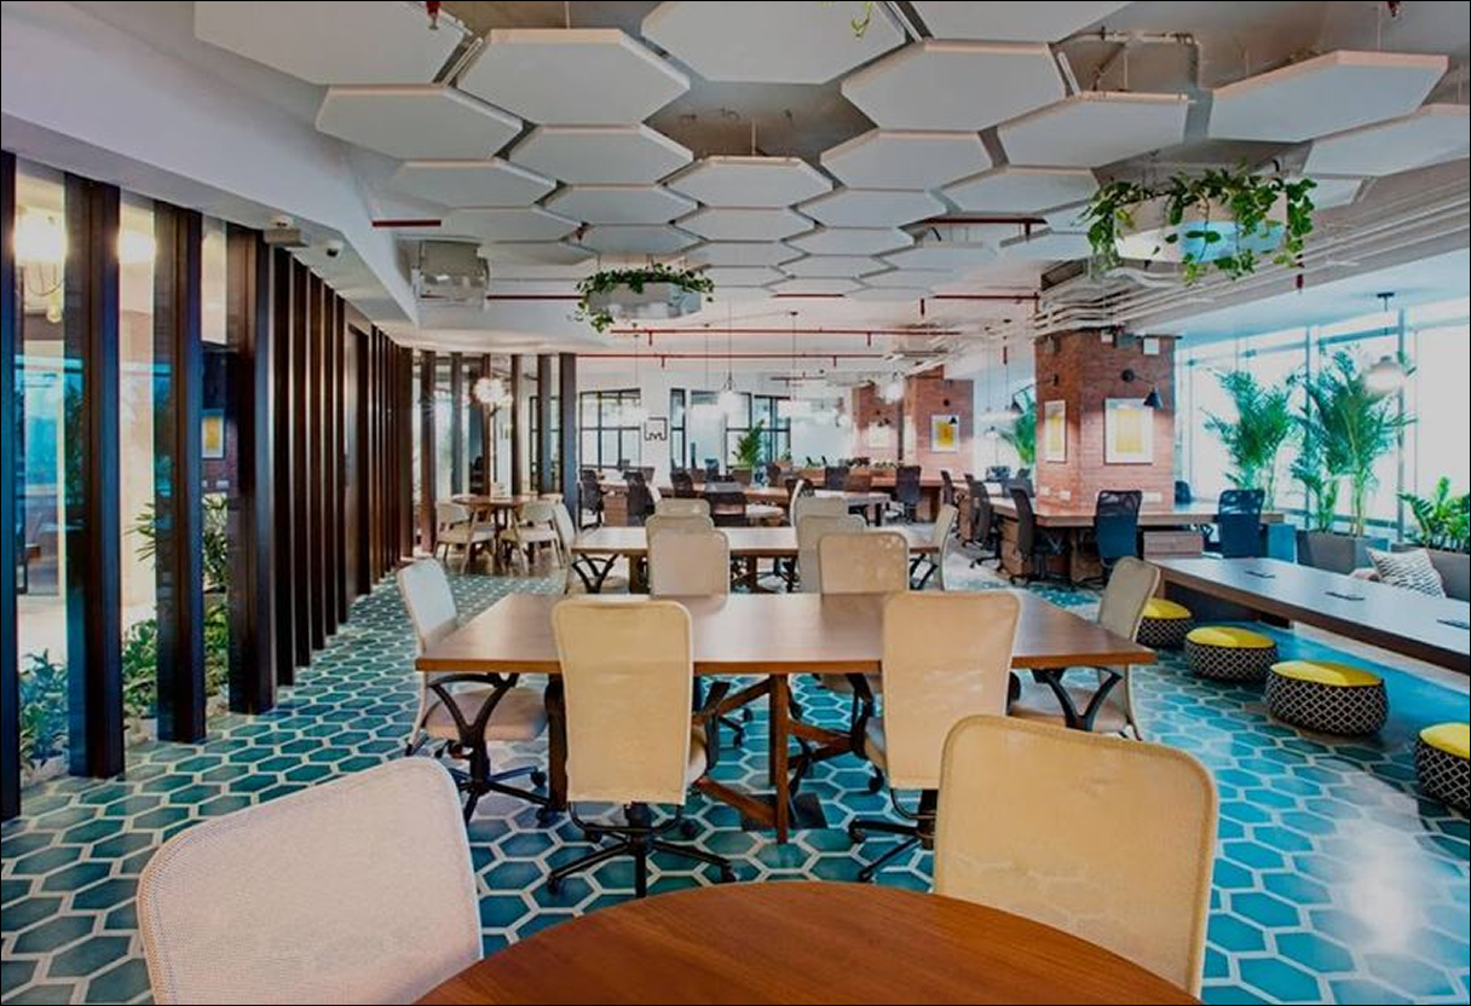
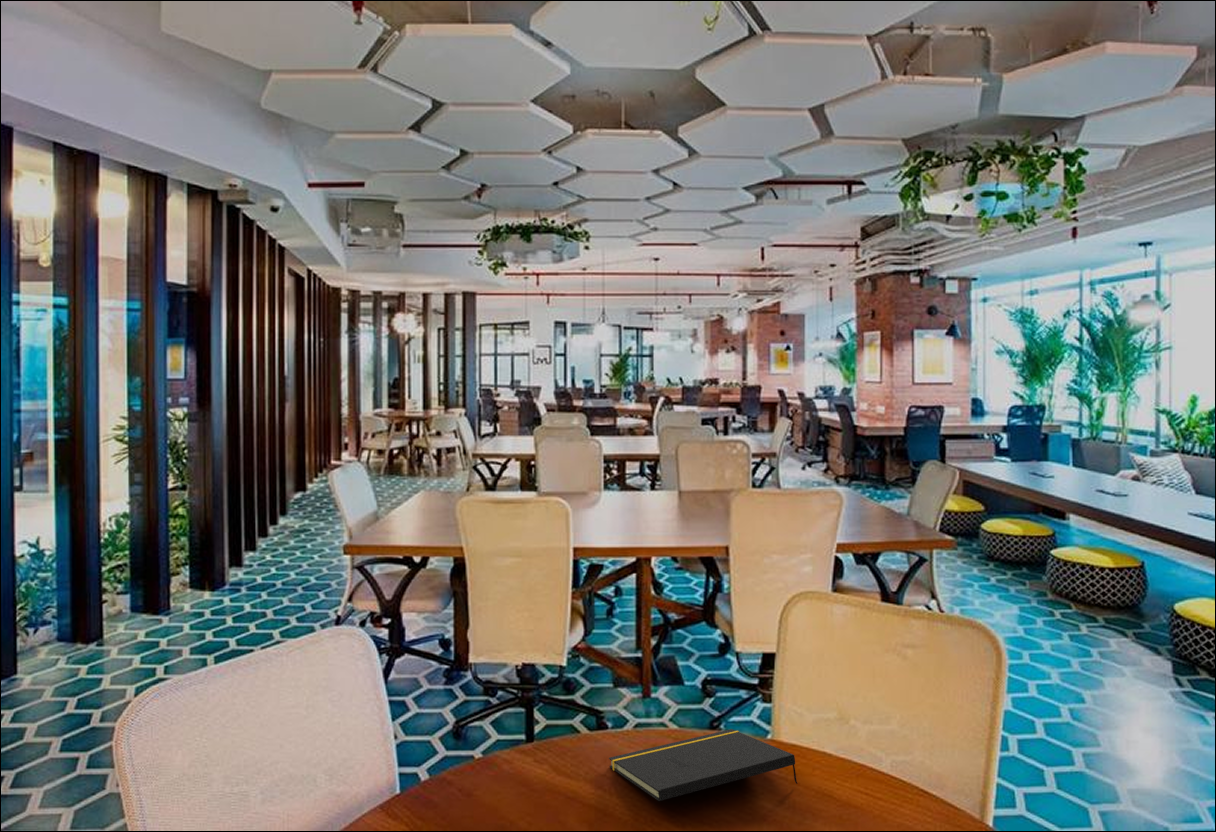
+ notepad (699, 761)
